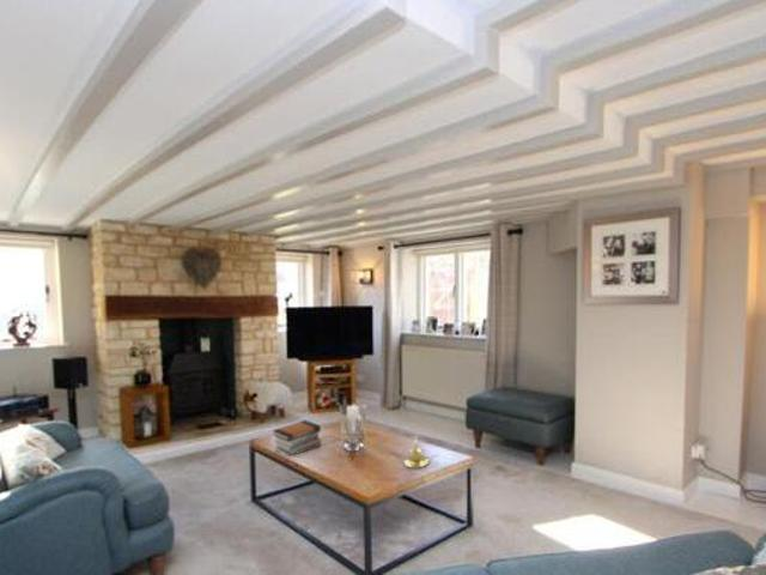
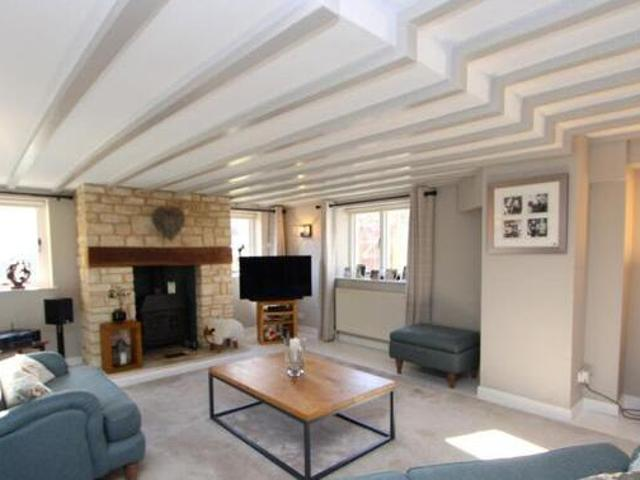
- book stack (297, 437)
- candle holder (417, 448)
